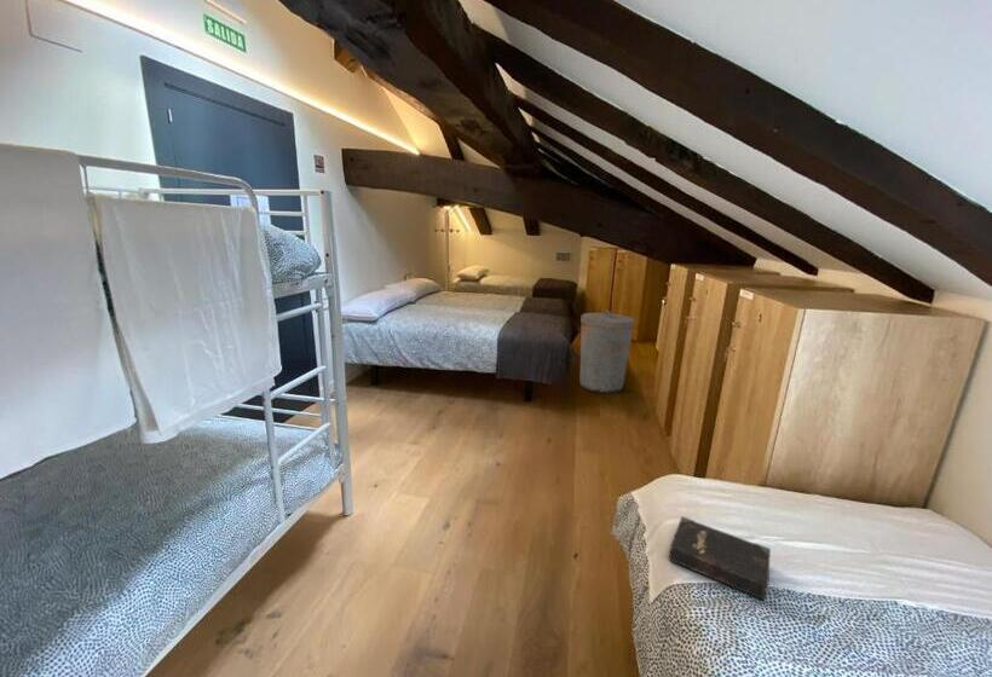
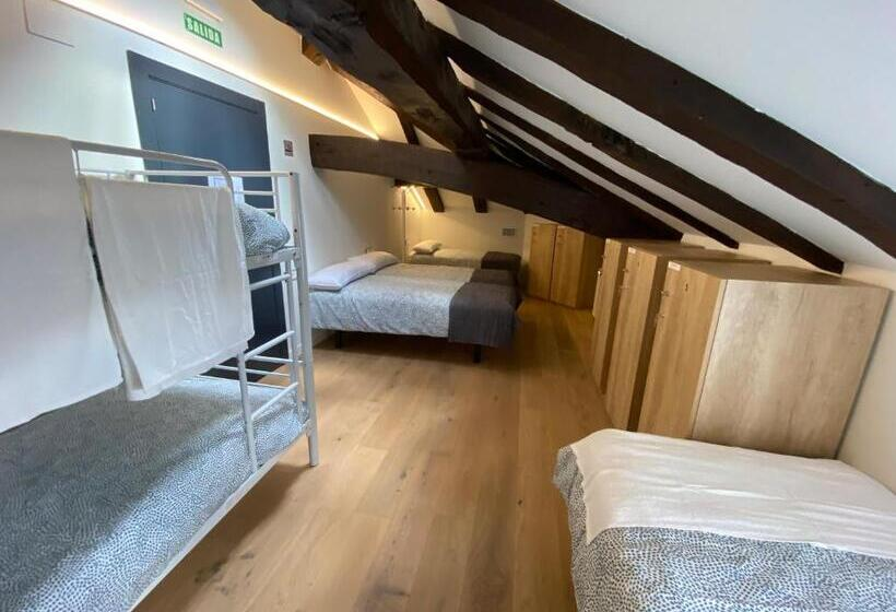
- hardback book (719, 555)
- trash can (604, 348)
